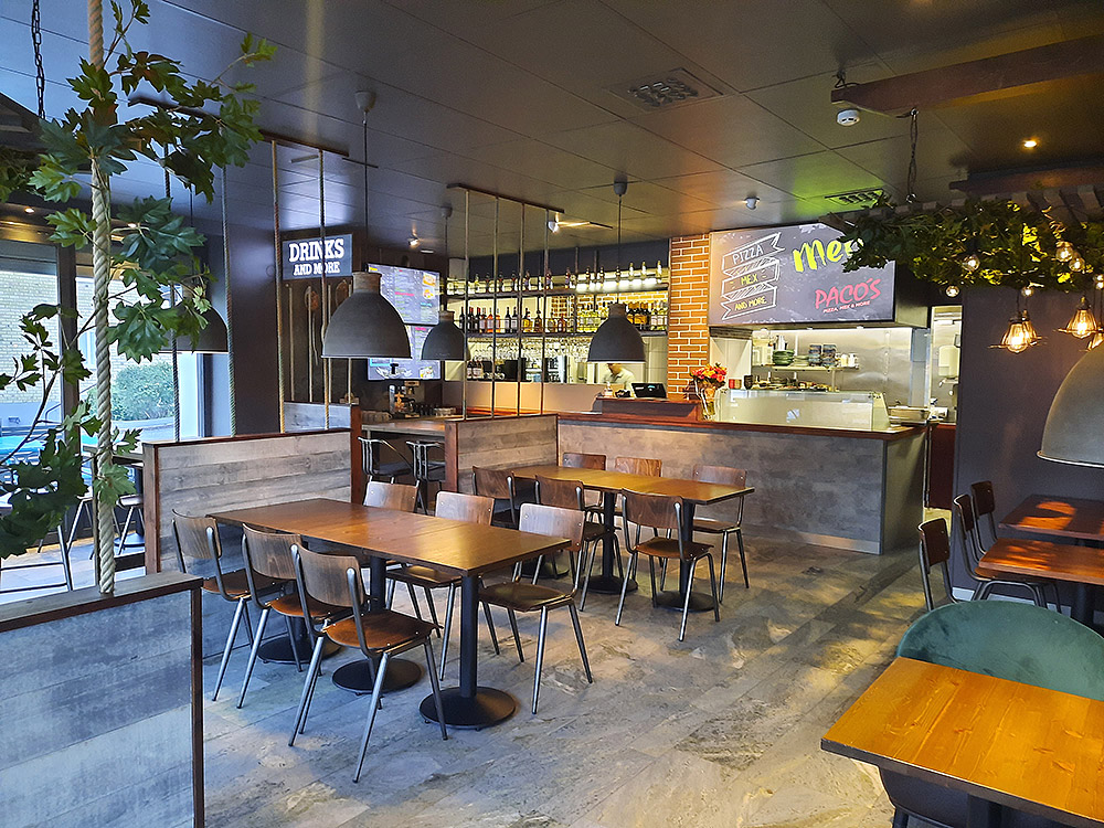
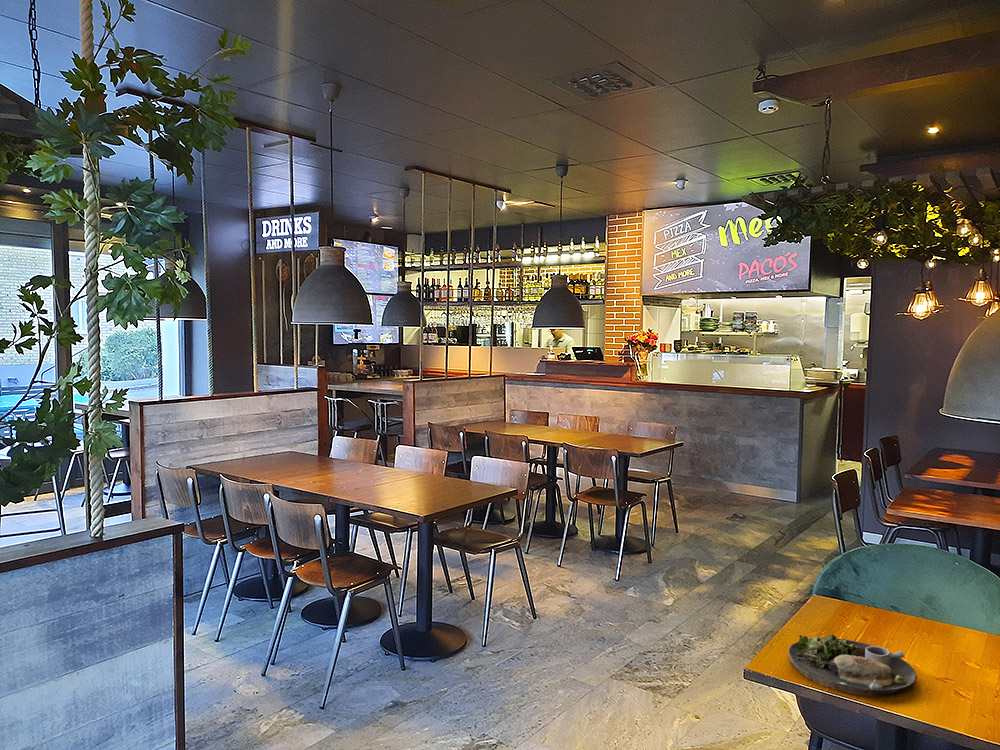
+ dinner plate (850, 655)
